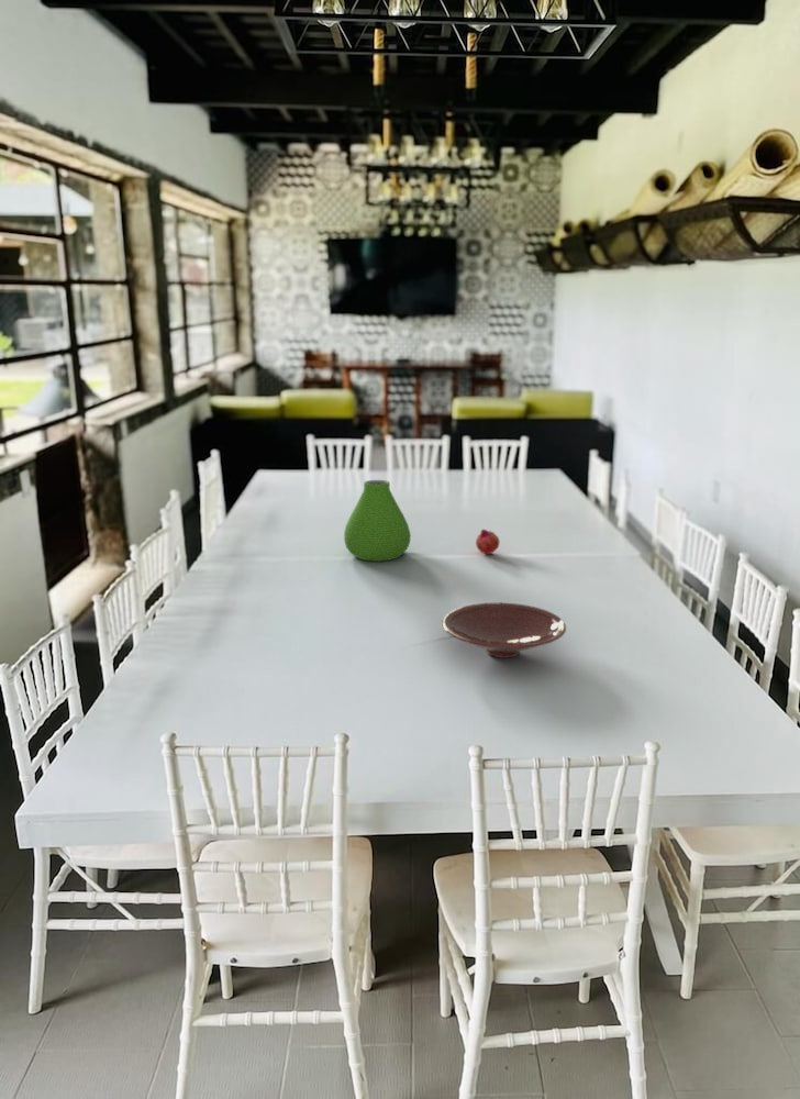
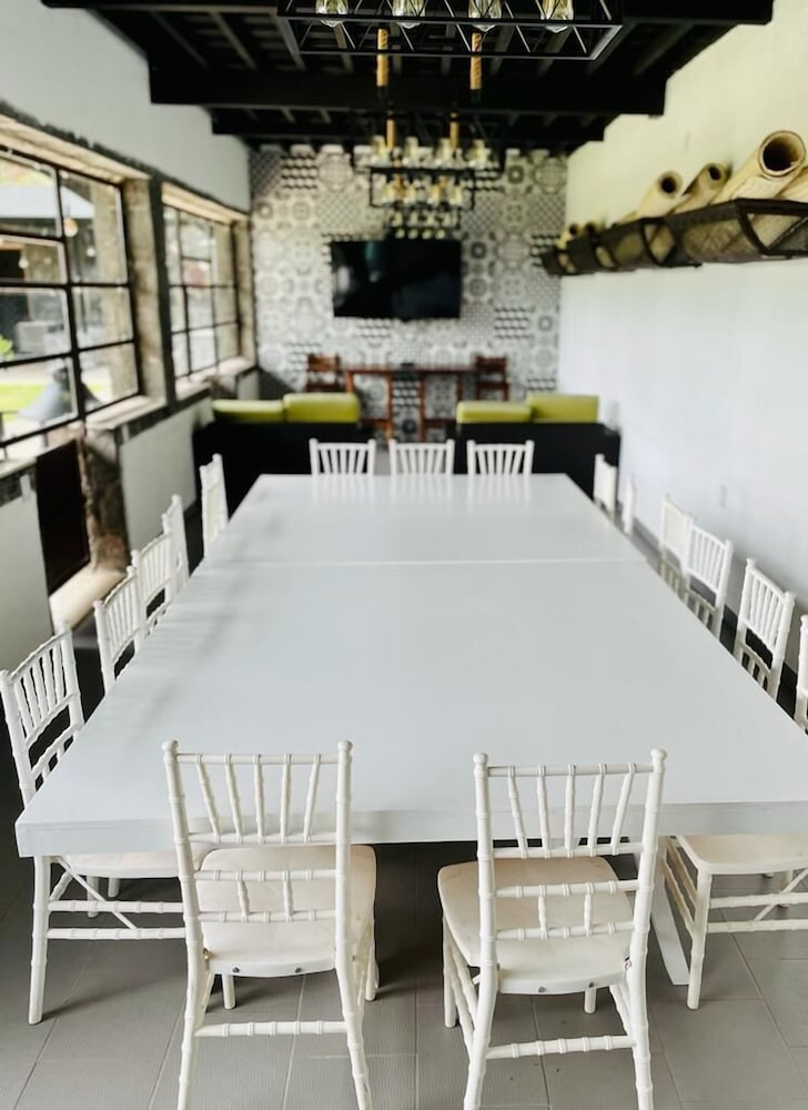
- vase (377, 519)
- bowl (502, 637)
- fruit (487, 541)
